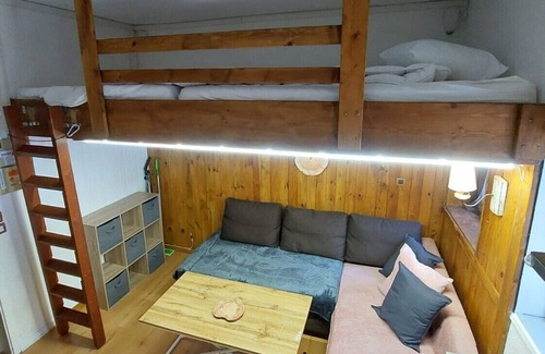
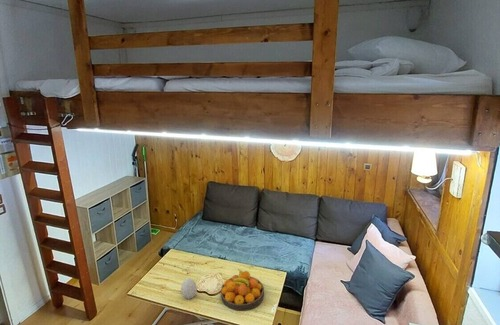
+ fruit bowl (242, 286)
+ decorative egg (188, 287)
